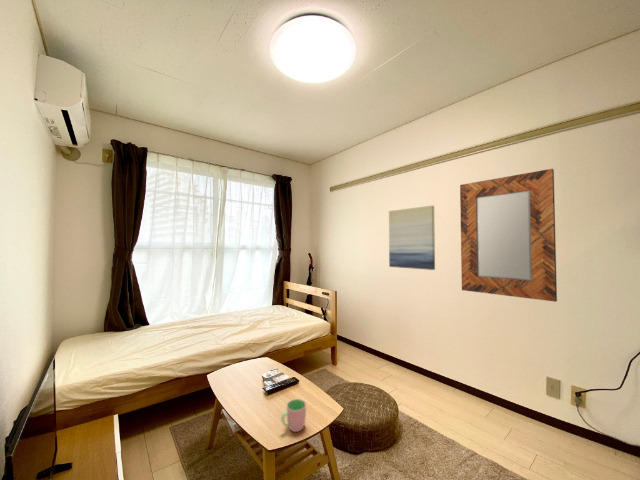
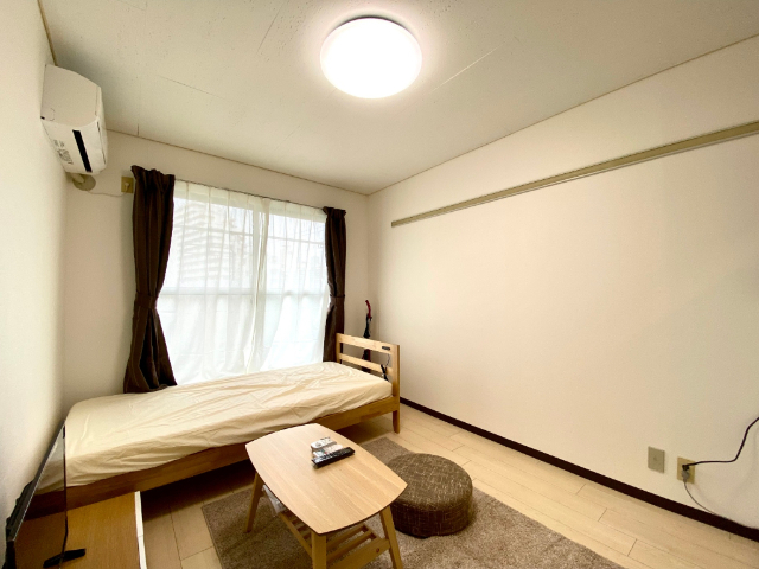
- wall art (410, 238)
- cup (293, 417)
- home mirror (502, 236)
